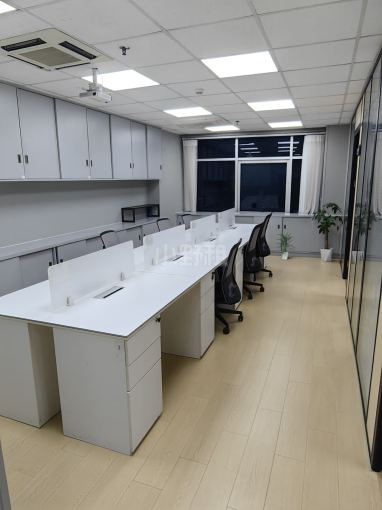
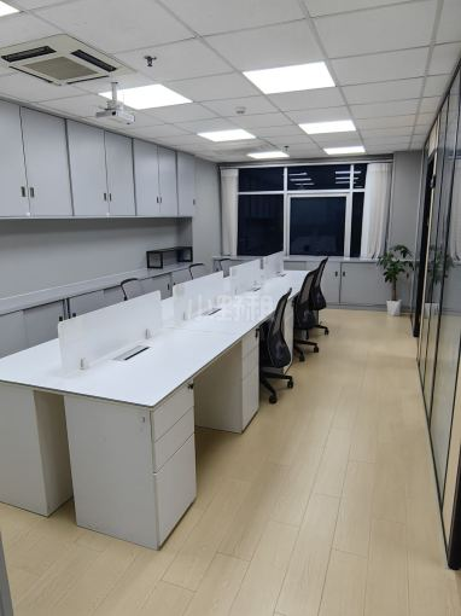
- indoor plant (284, 244)
